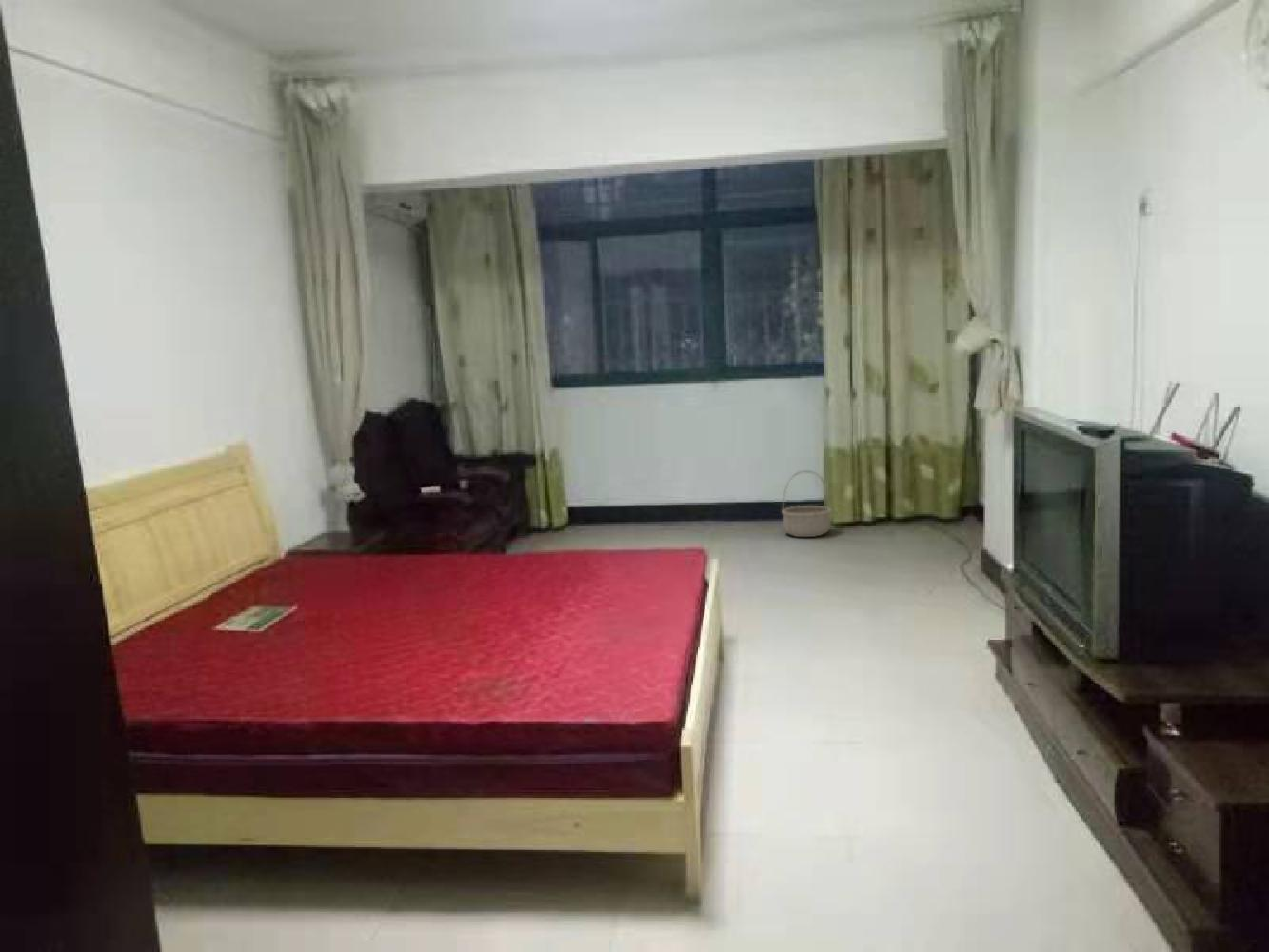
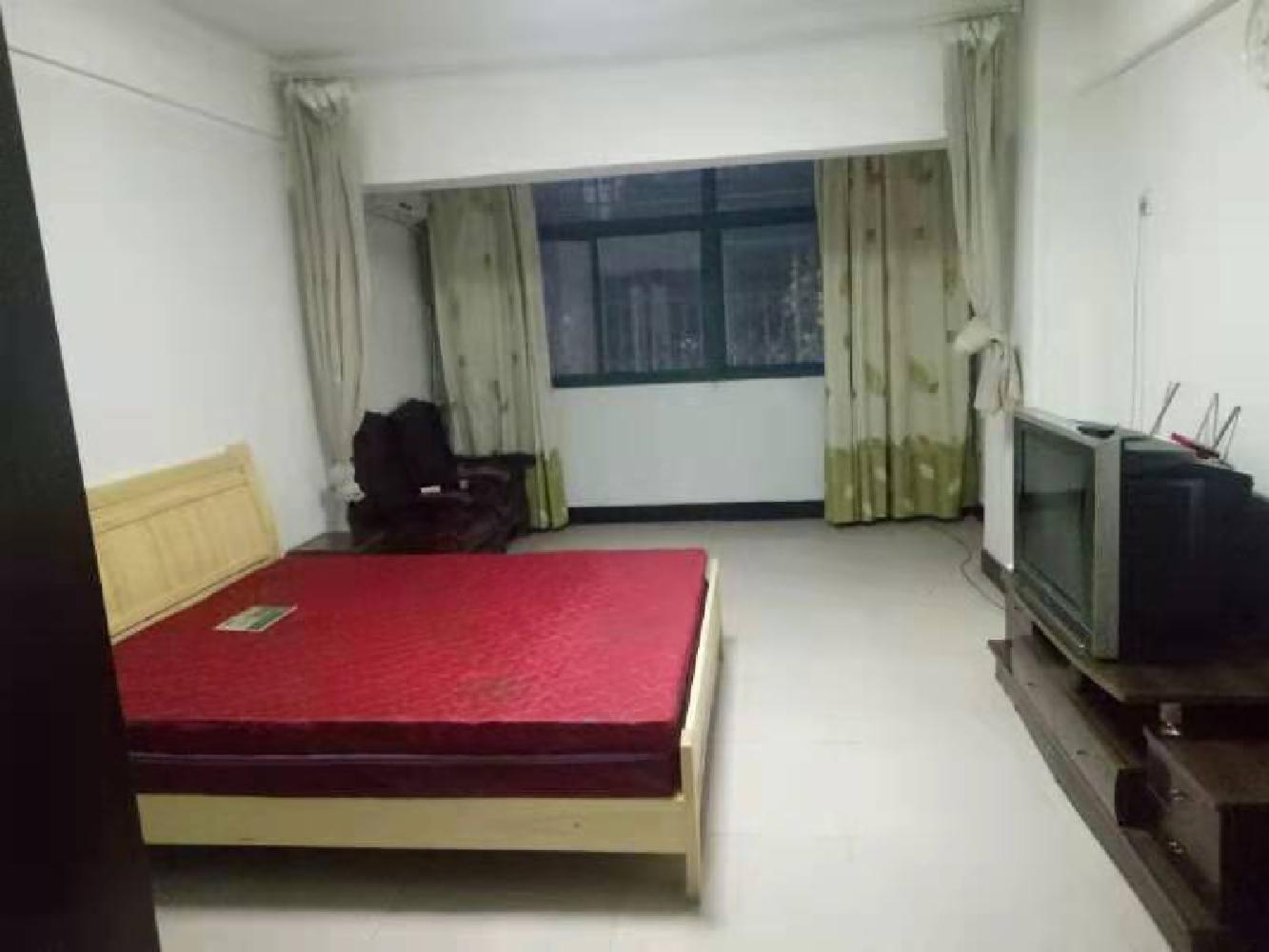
- basket (805, 506)
